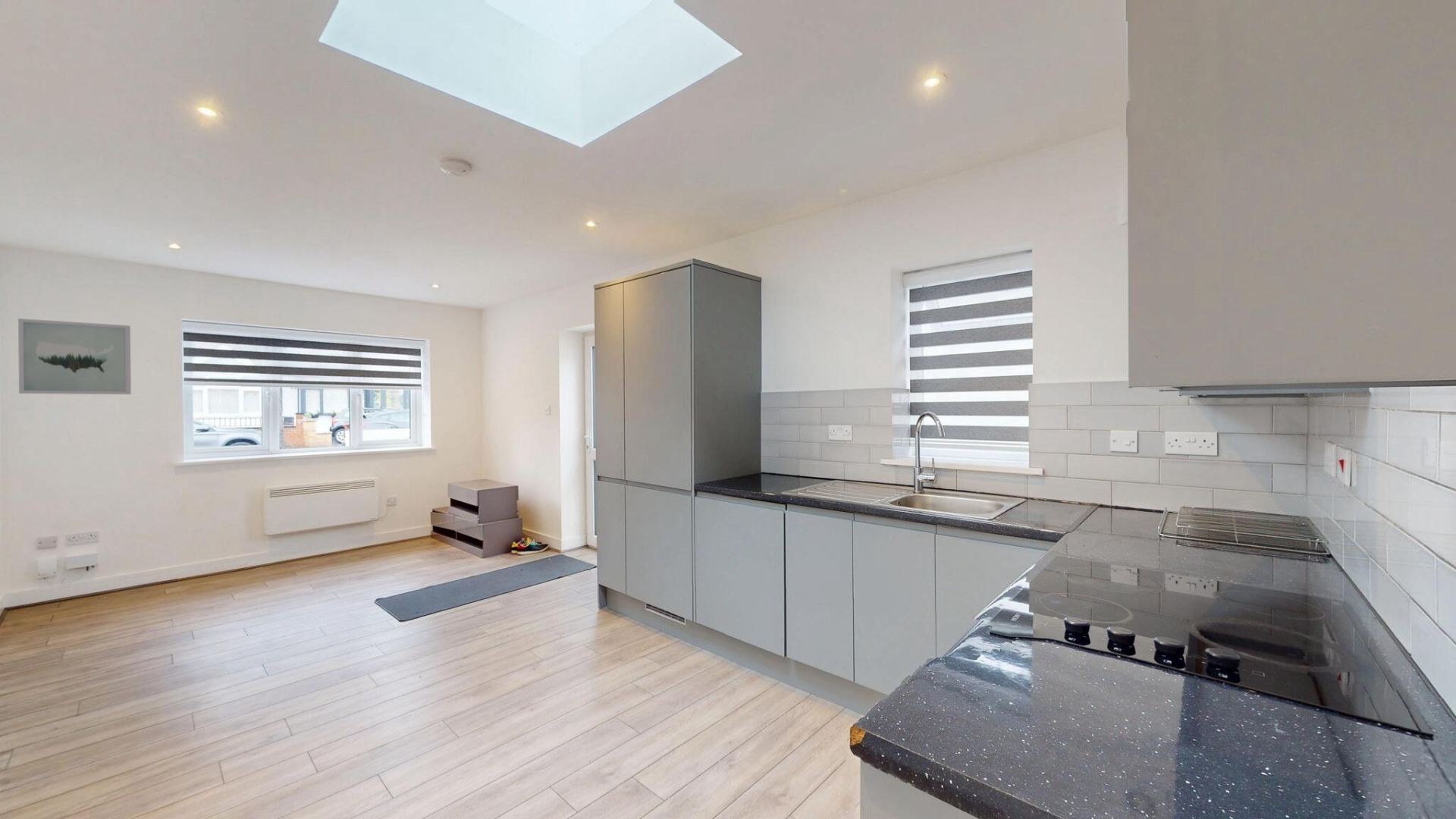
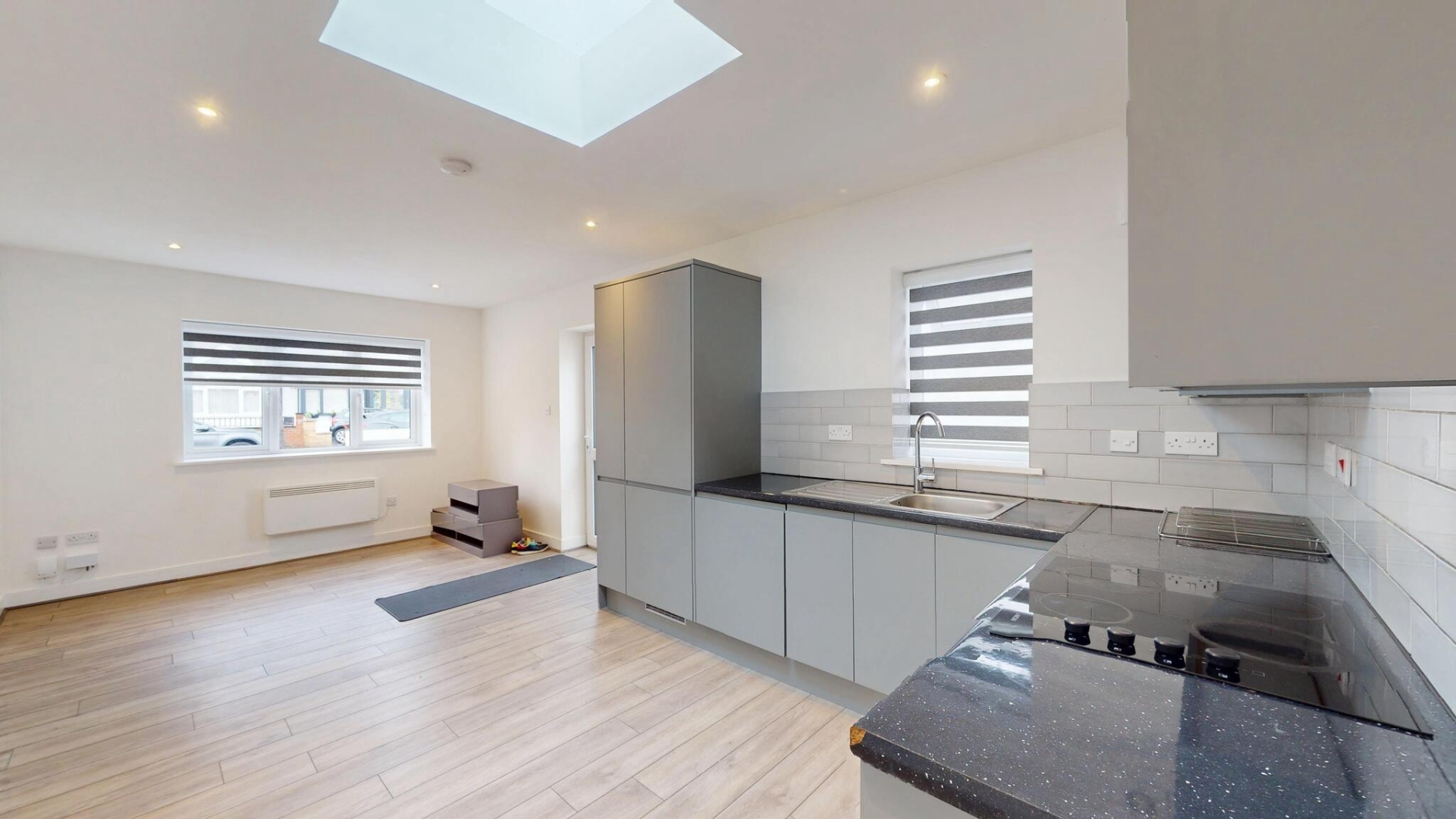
- wall art (77, 358)
